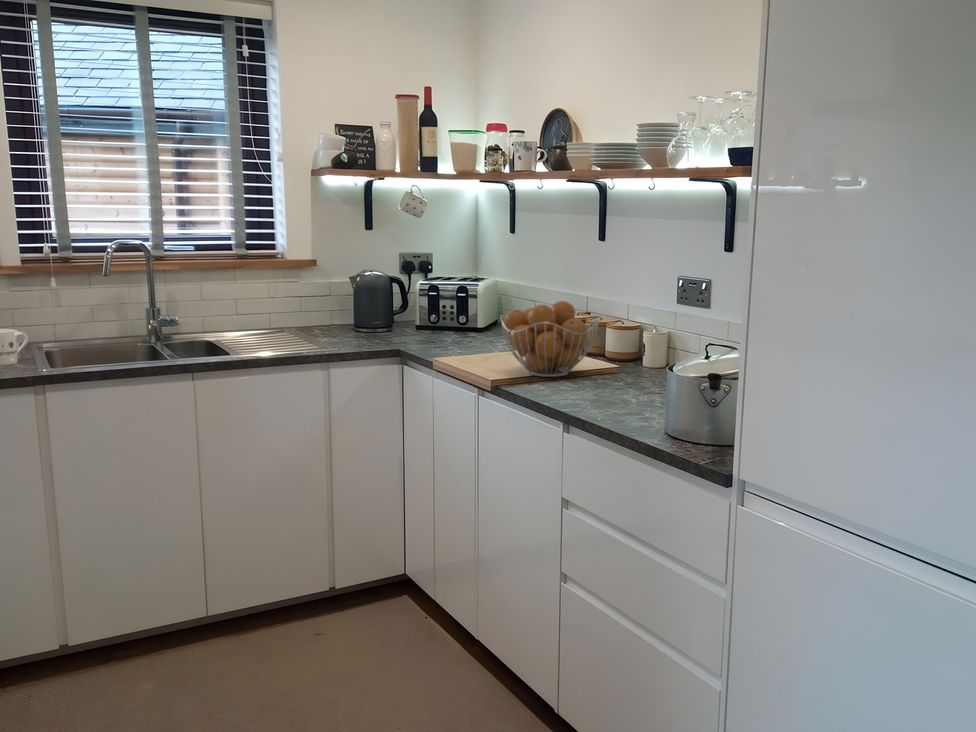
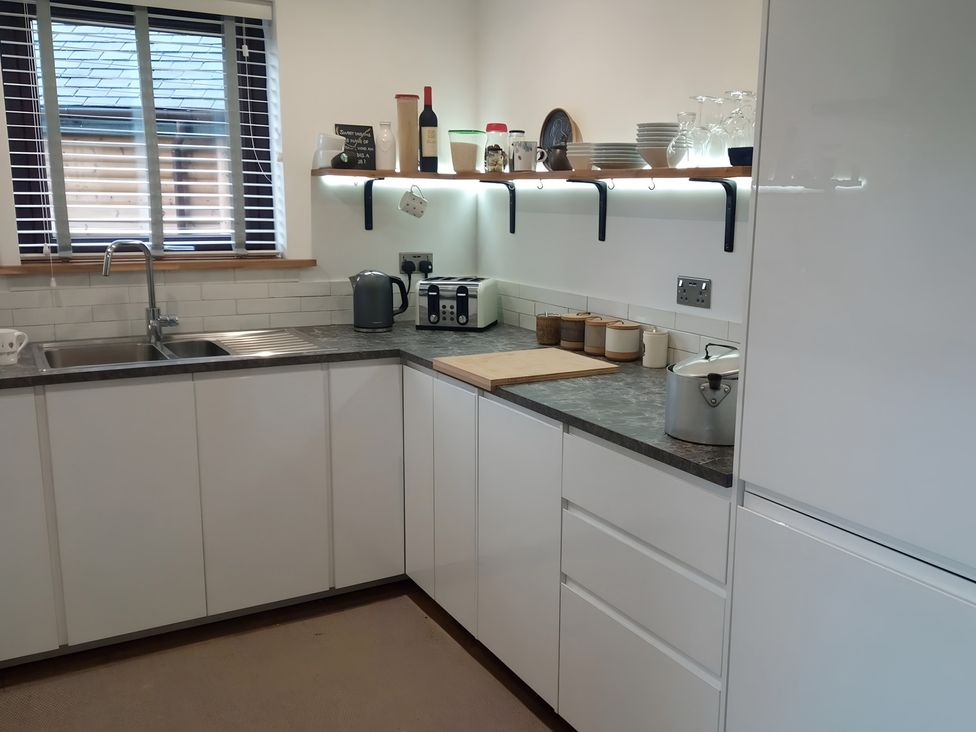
- fruit basket (549, 337)
